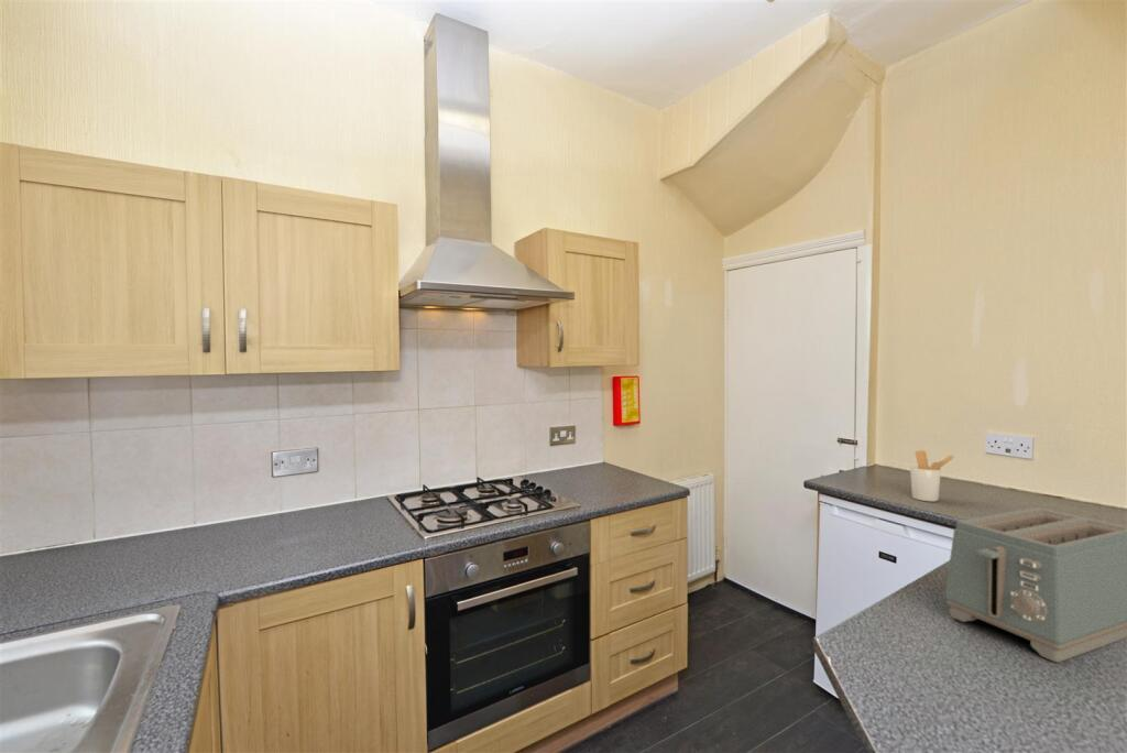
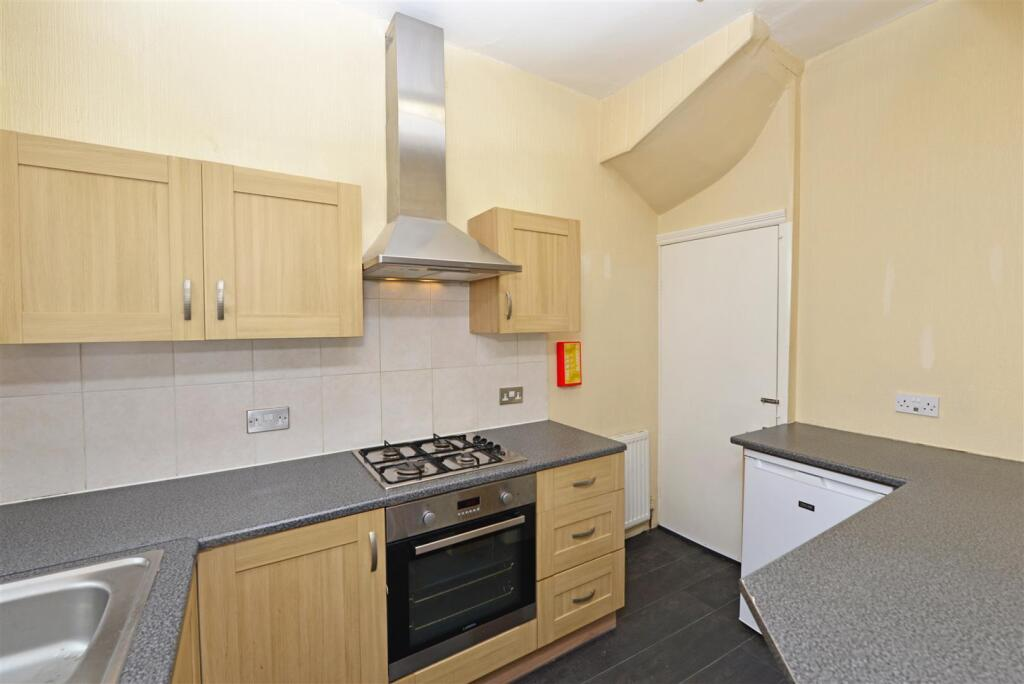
- utensil holder (932, 476)
- toaster (1039, 576)
